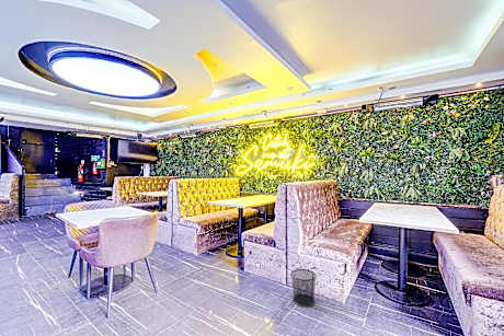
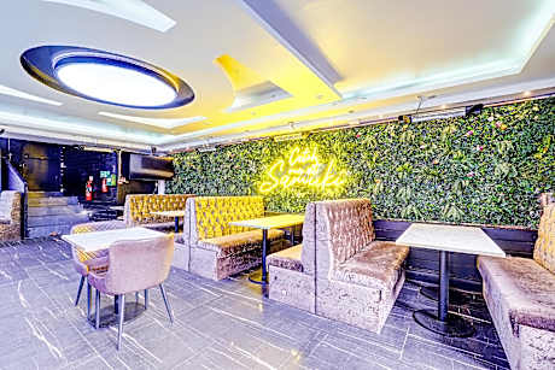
- waste bin (303, 287)
